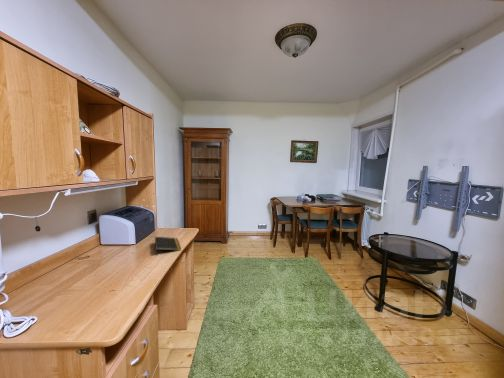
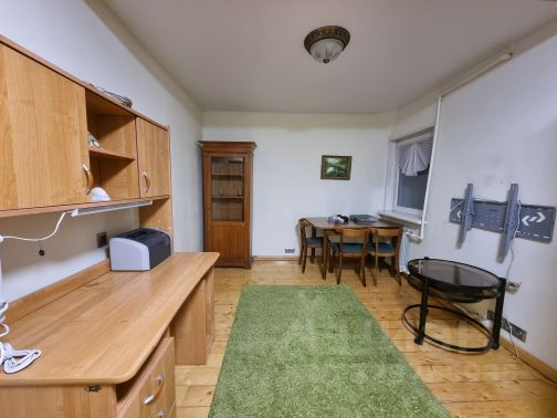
- notepad (167, 243)
